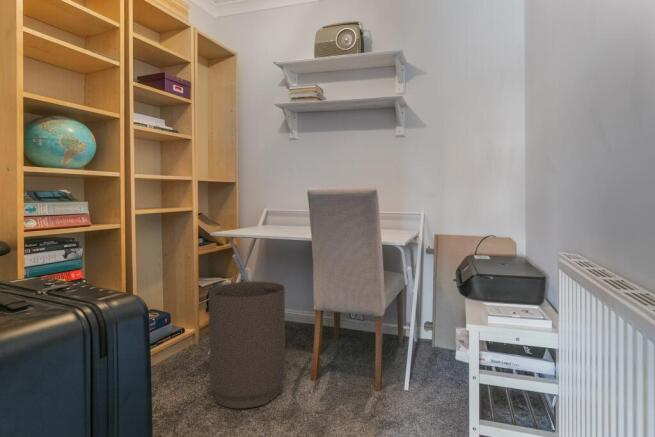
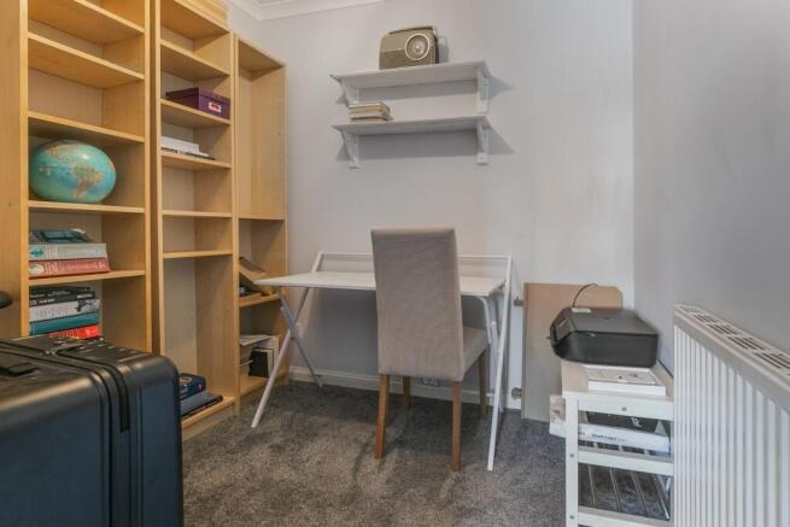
- trash can (247, 339)
